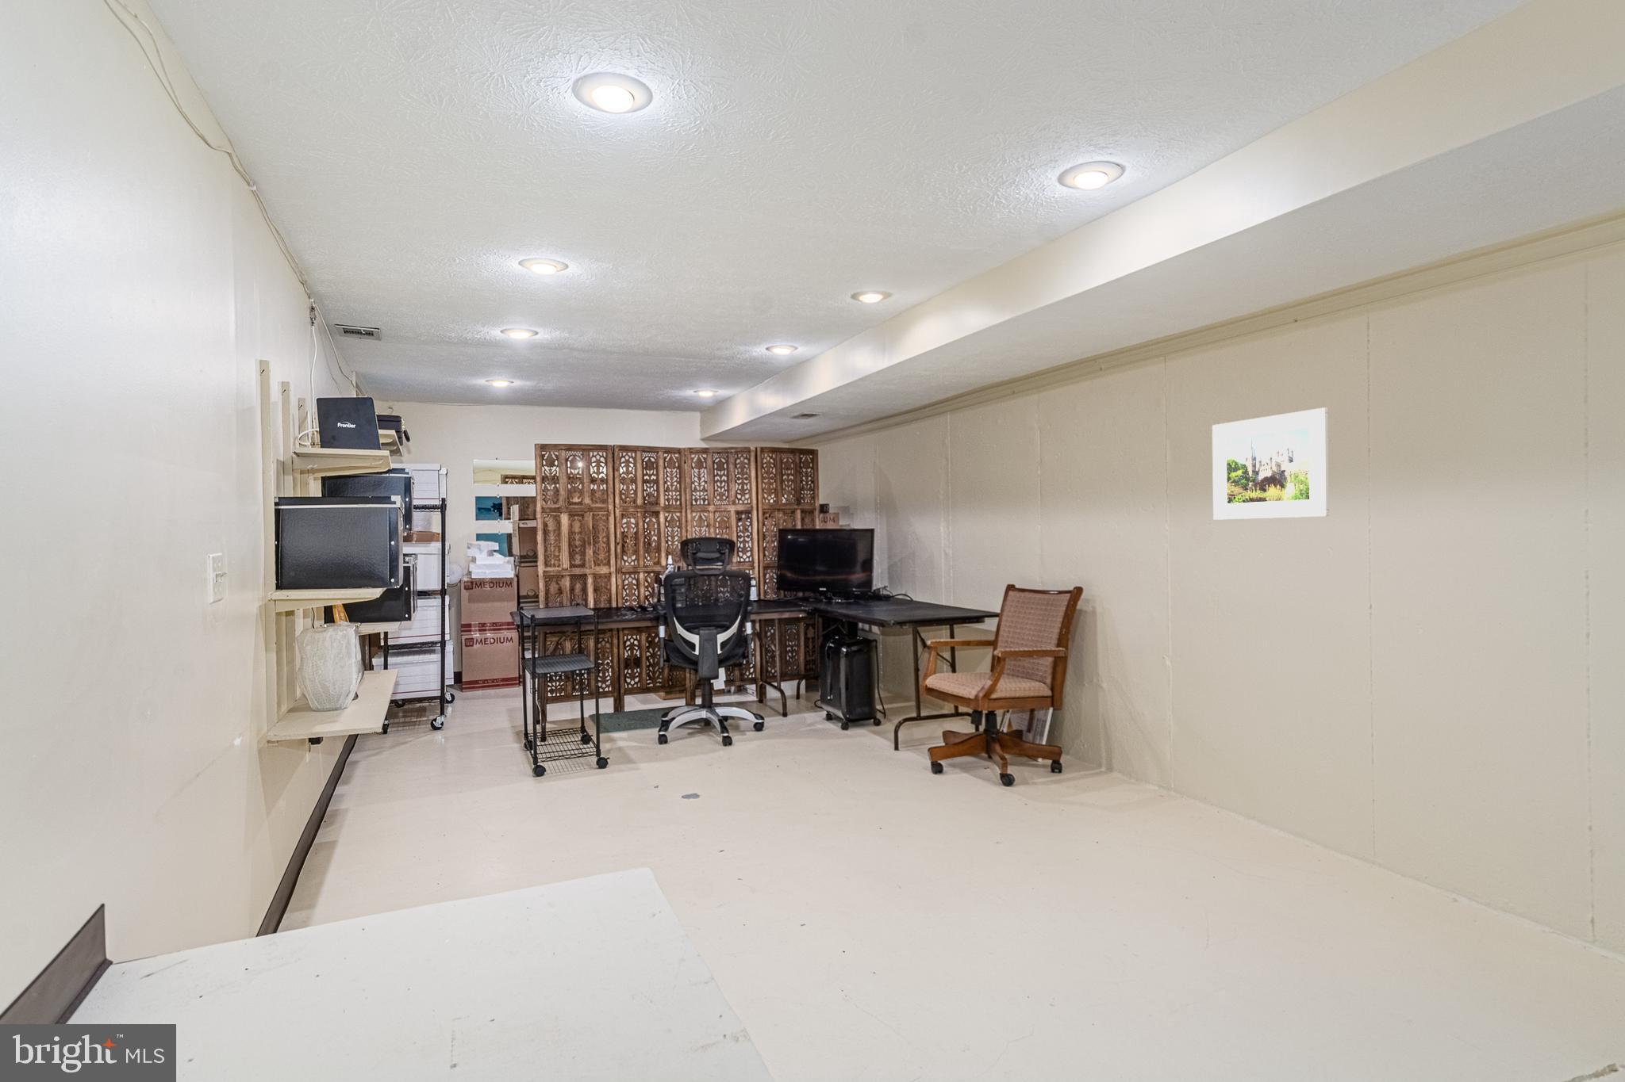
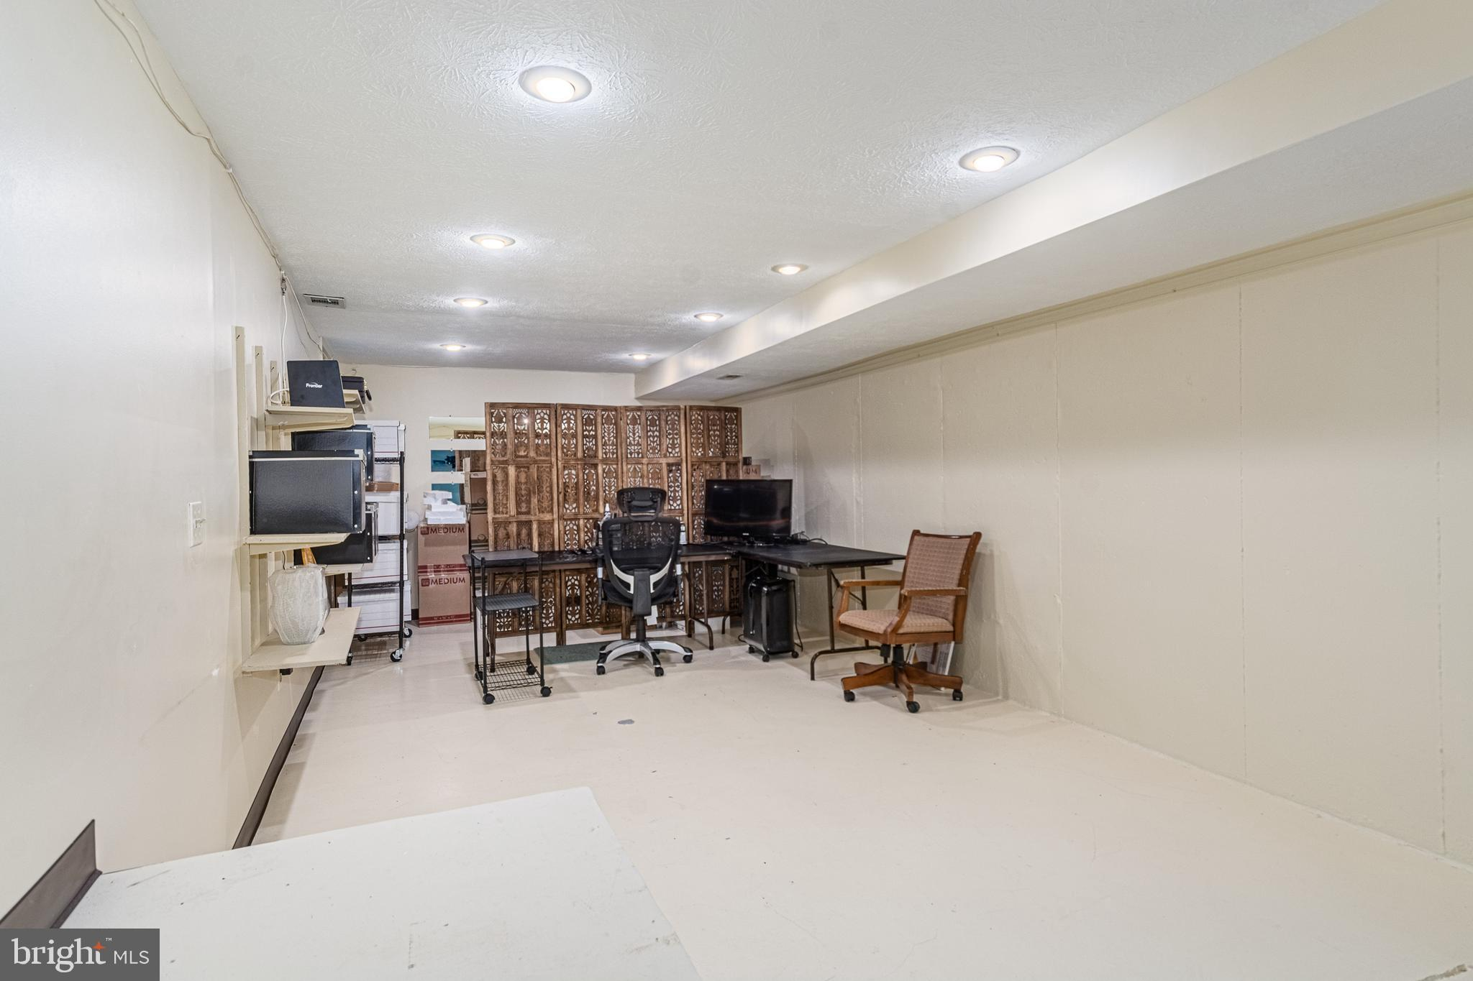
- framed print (1266, 467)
